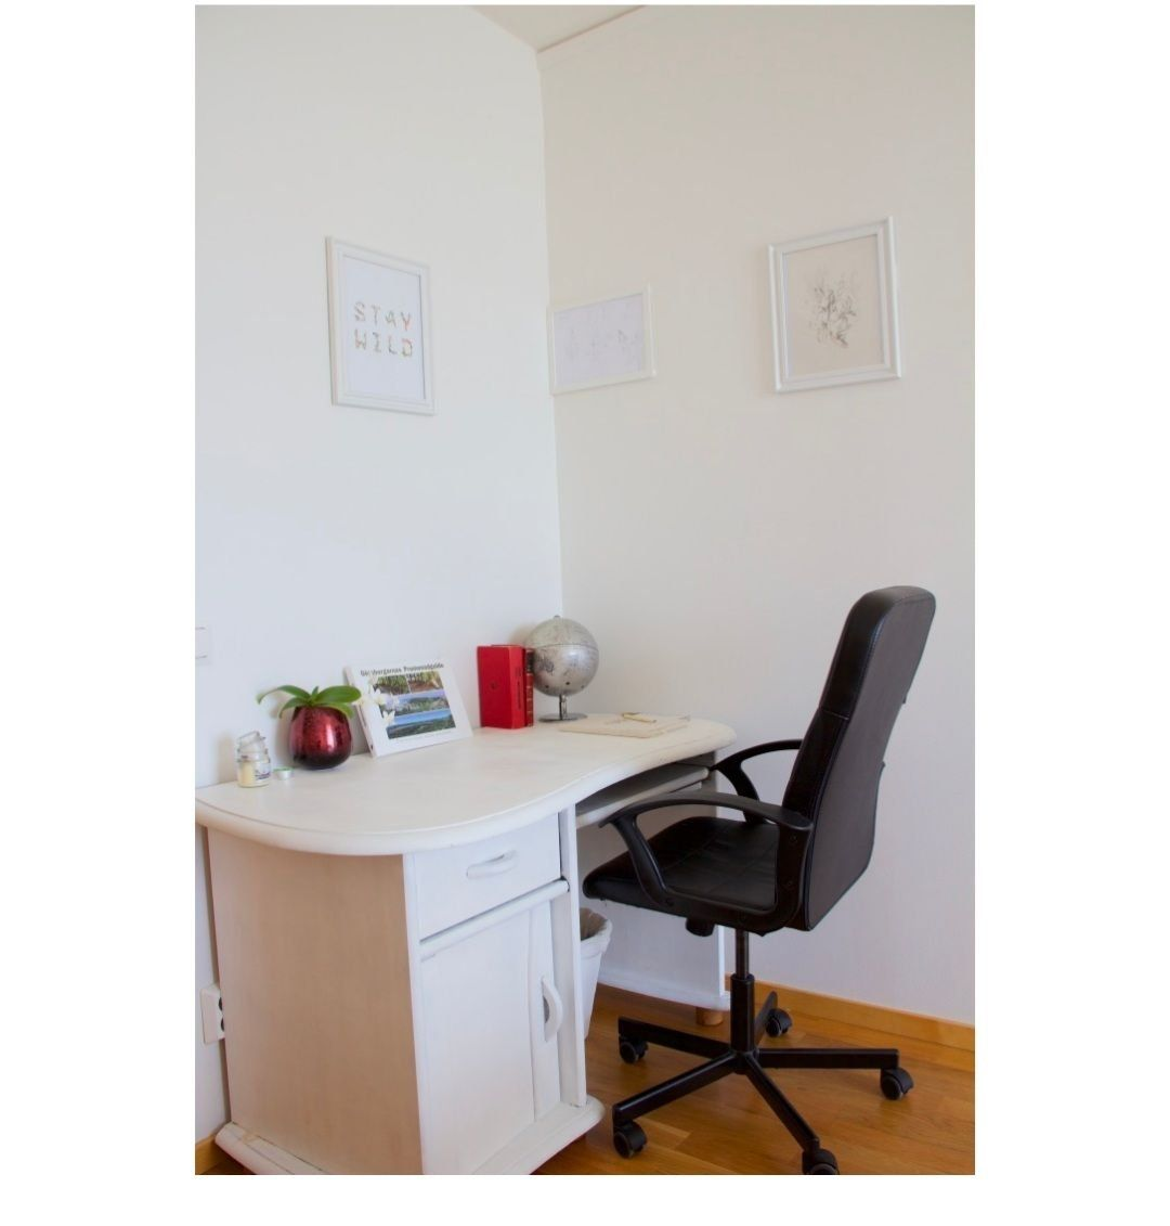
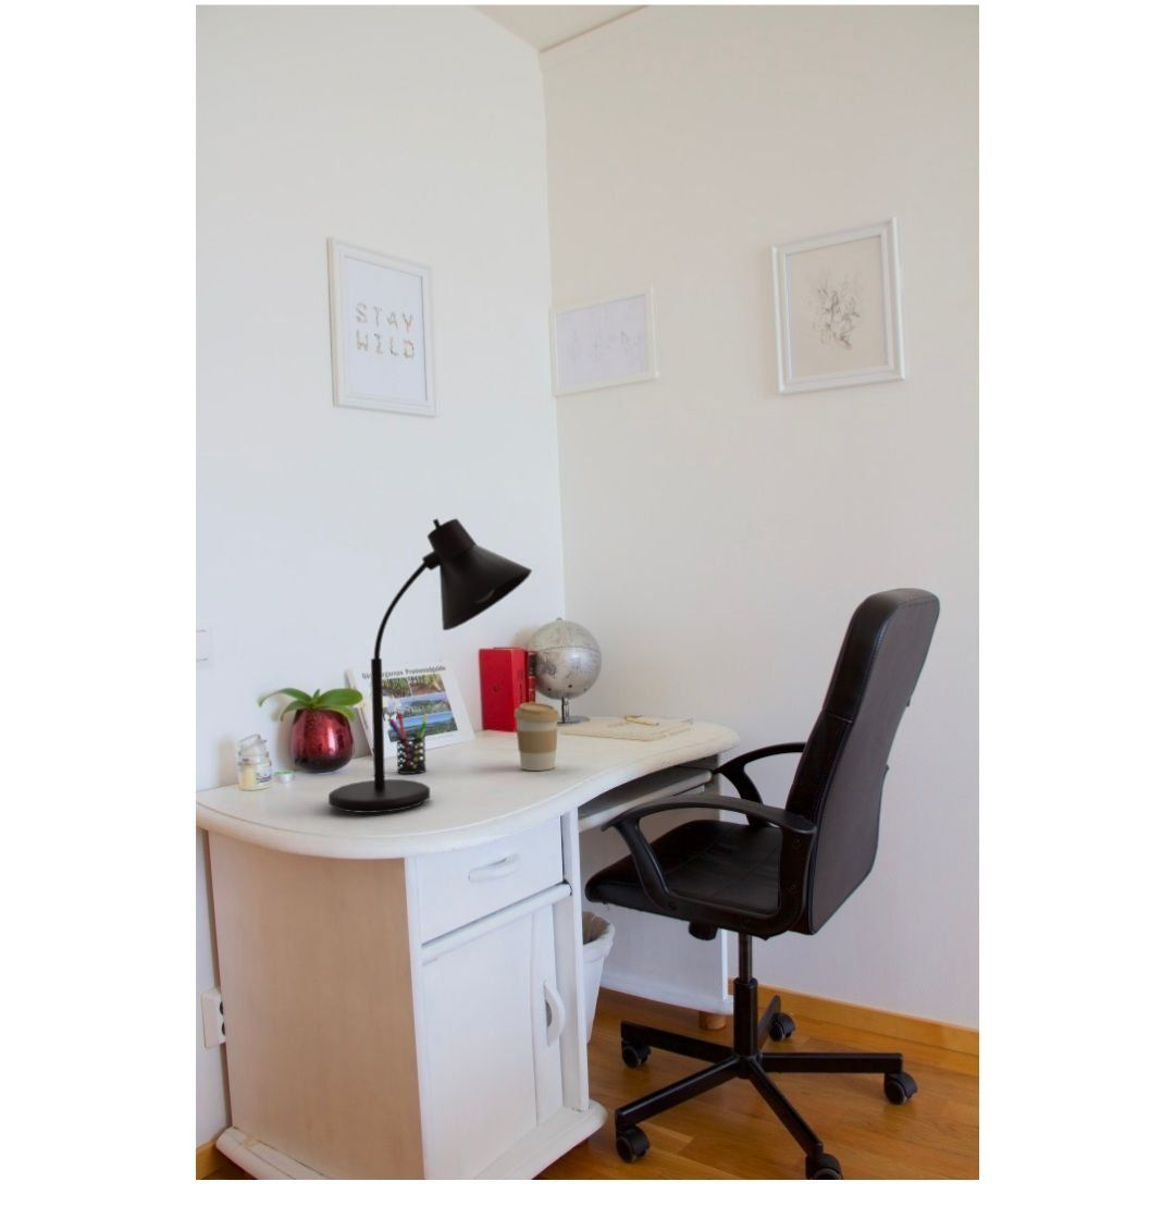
+ desk lamp (443, 629)
+ pen holder (411, 741)
+ coffee cup (536, 735)
